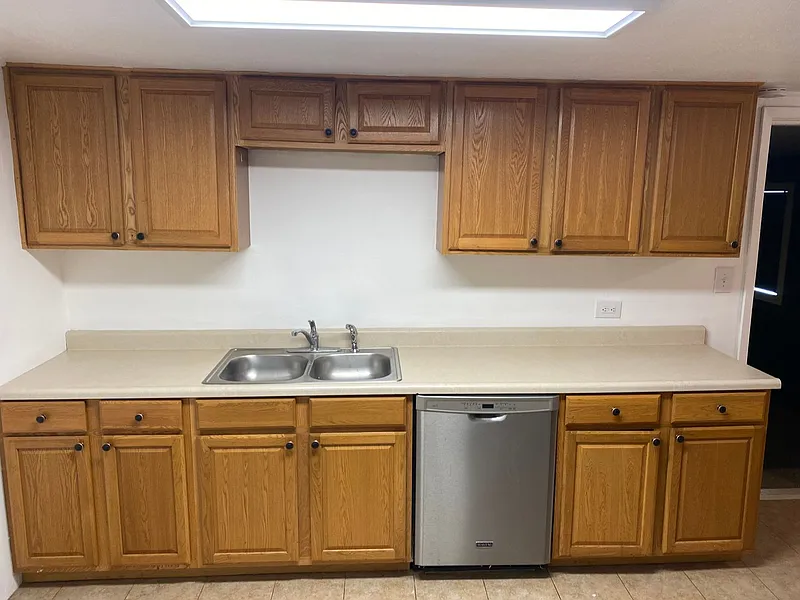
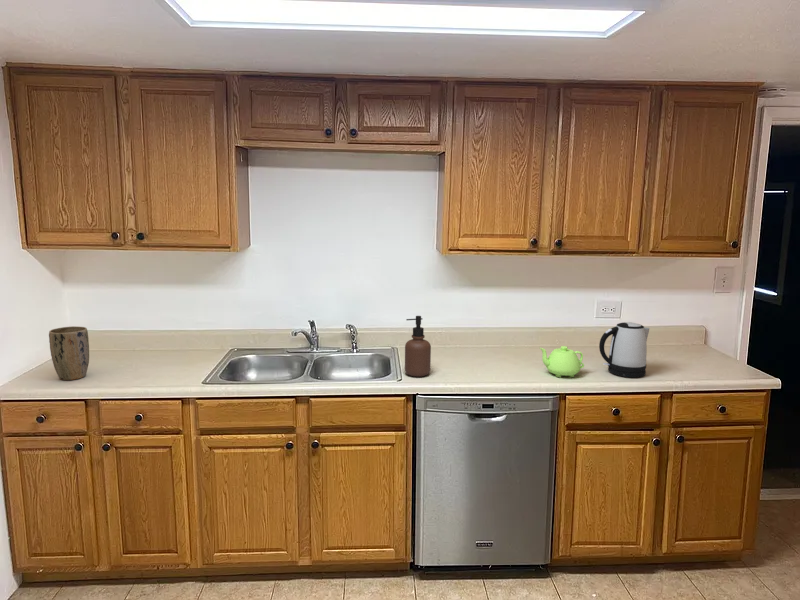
+ kettle (623, 348)
+ soap dispenser (417, 345)
+ teapot (561, 360)
+ plant pot (70, 353)
